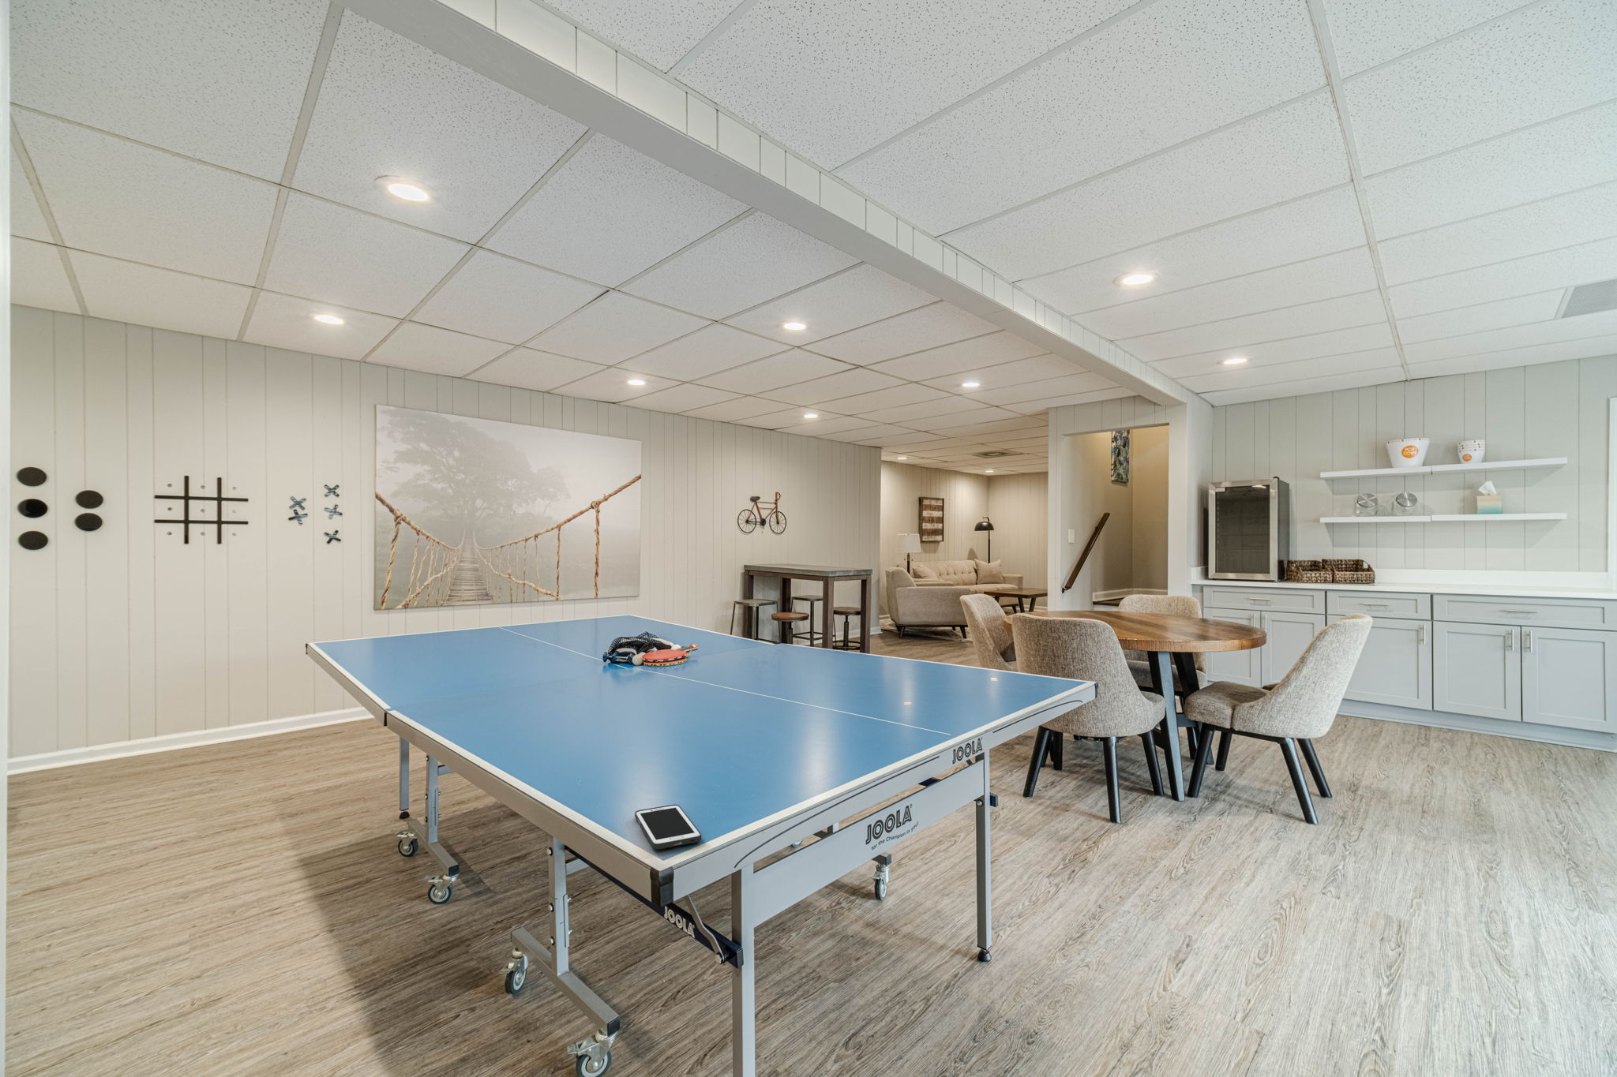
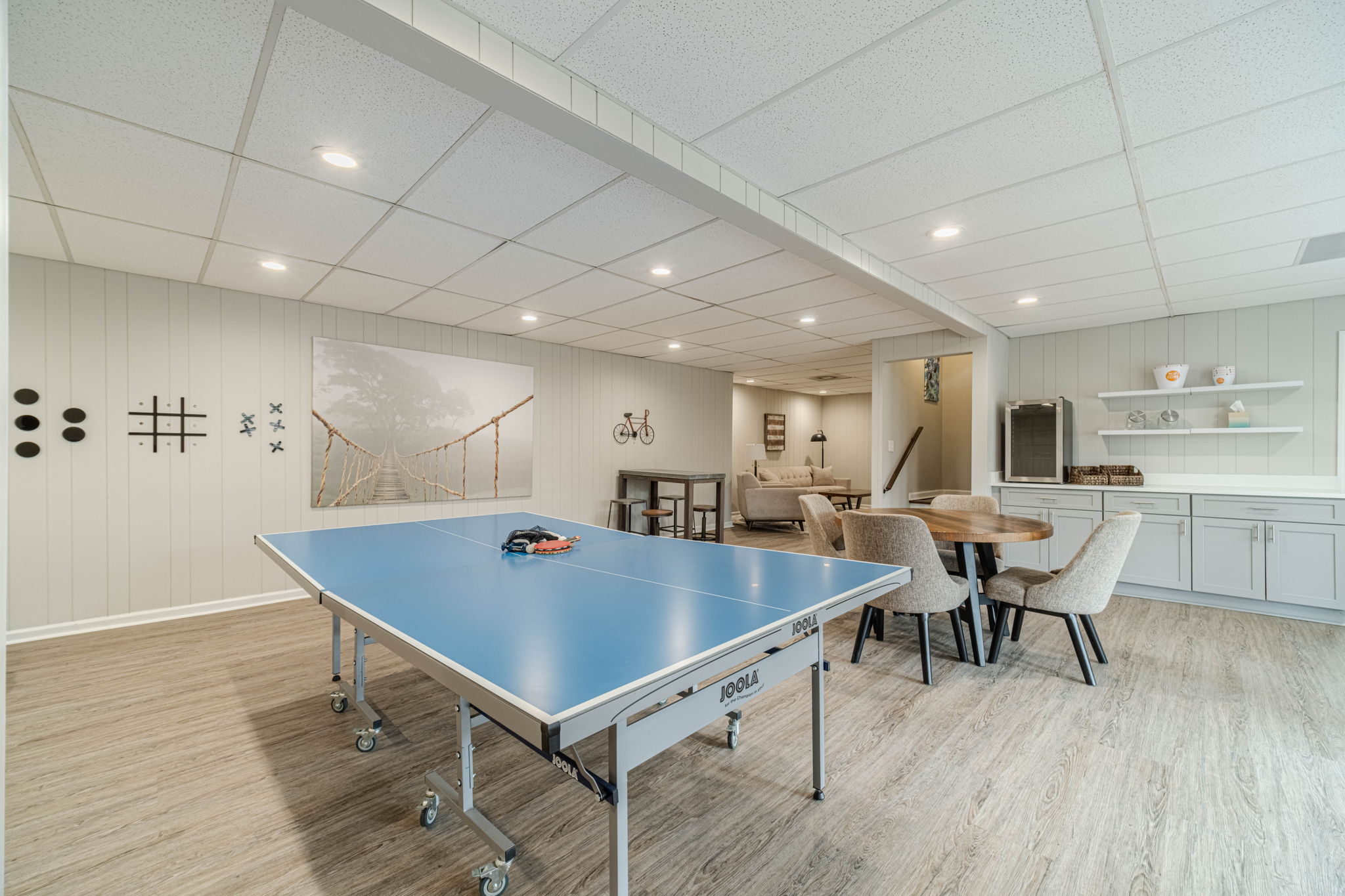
- cell phone (666, 826)
